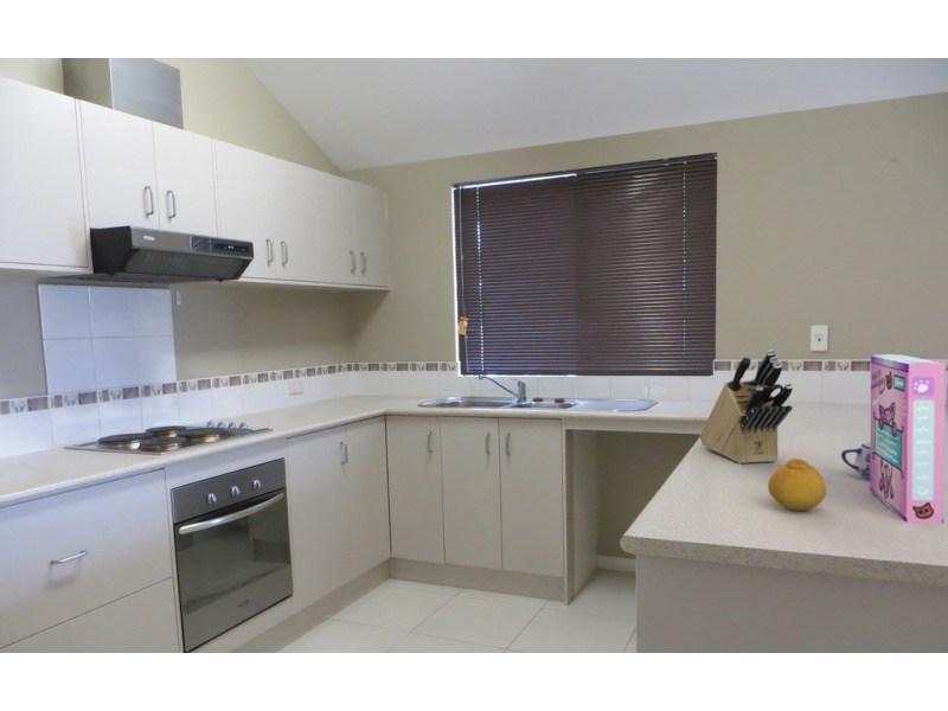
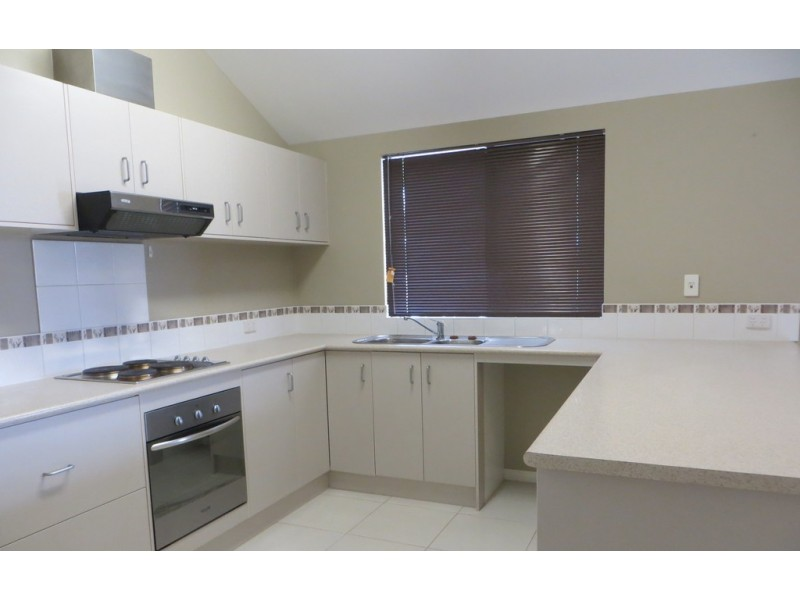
- teapot (870, 456)
- knife block (743, 403)
- fruit (796, 483)
- cereal box (904, 431)
